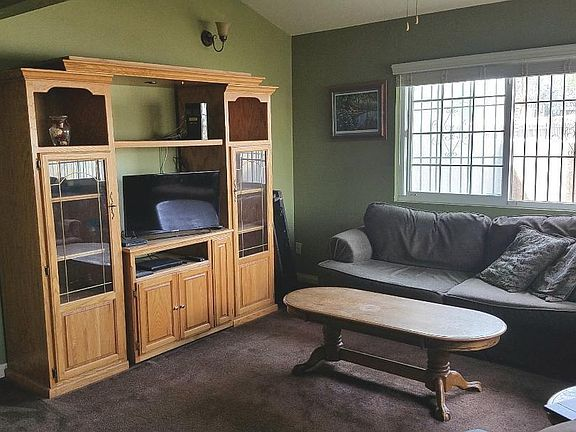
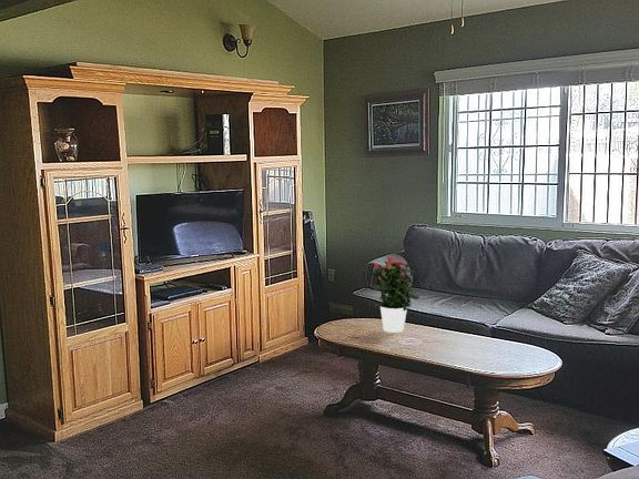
+ potted flower (393, 294)
